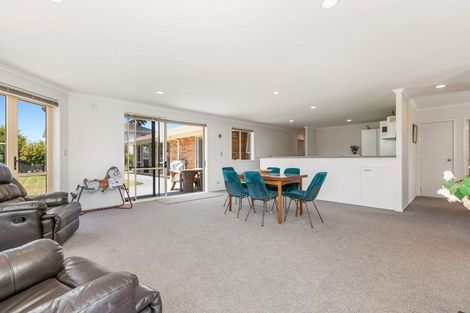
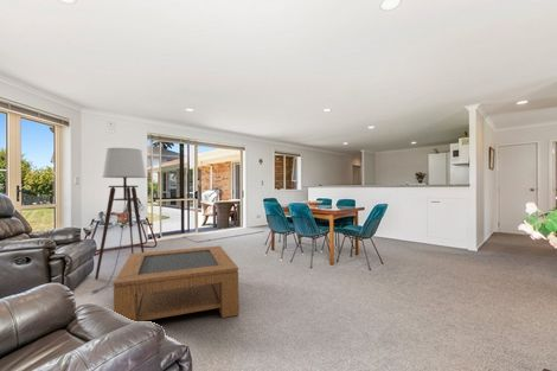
+ coffee table (179, 281)
+ floor lamp (123, 213)
